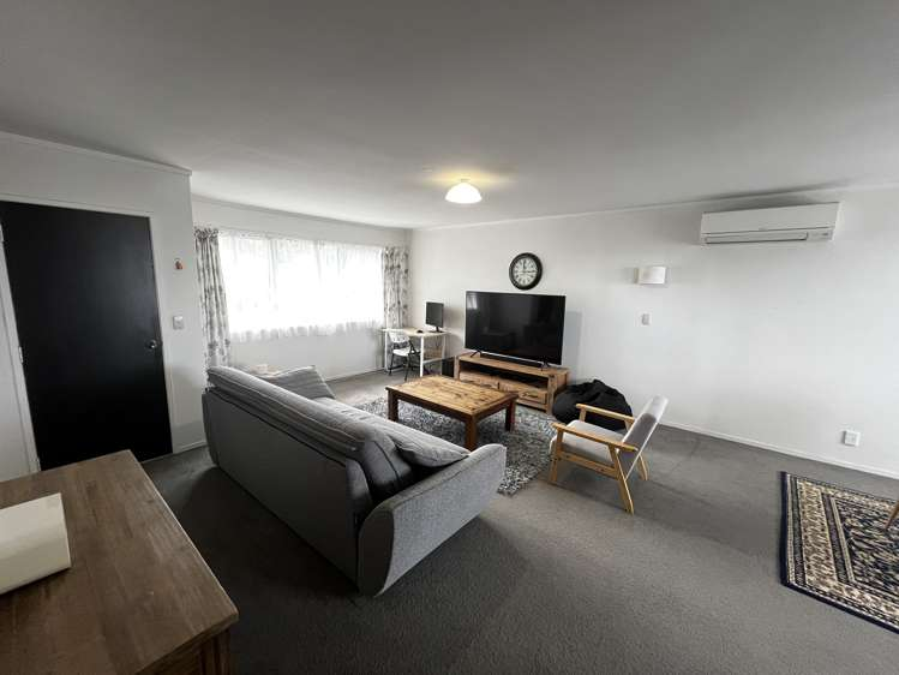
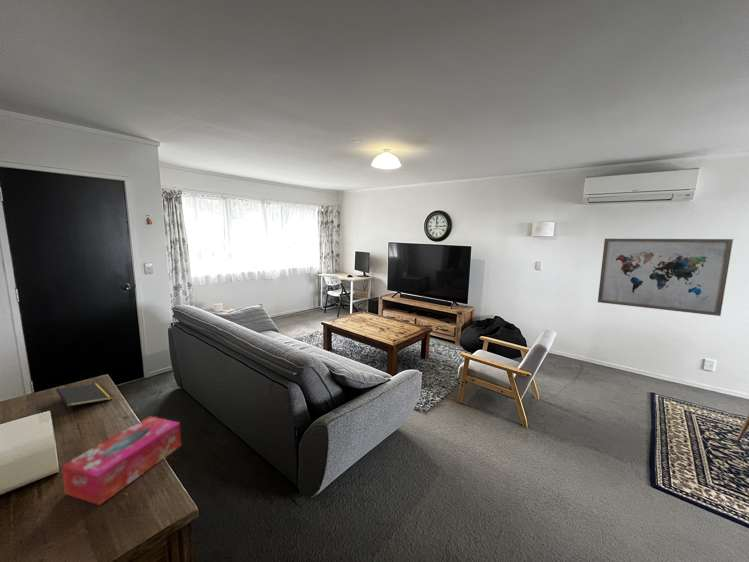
+ tissue box (128, 454)
+ notepad (85, 393)
+ wall art (657, 274)
